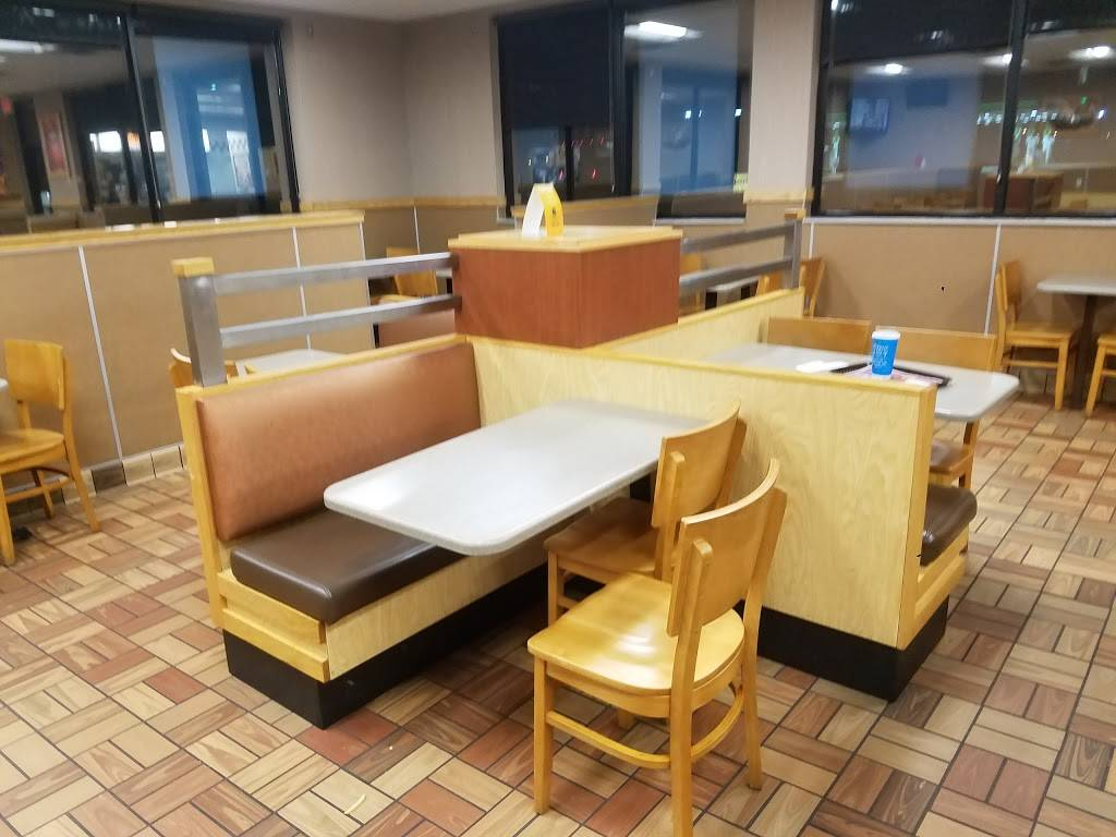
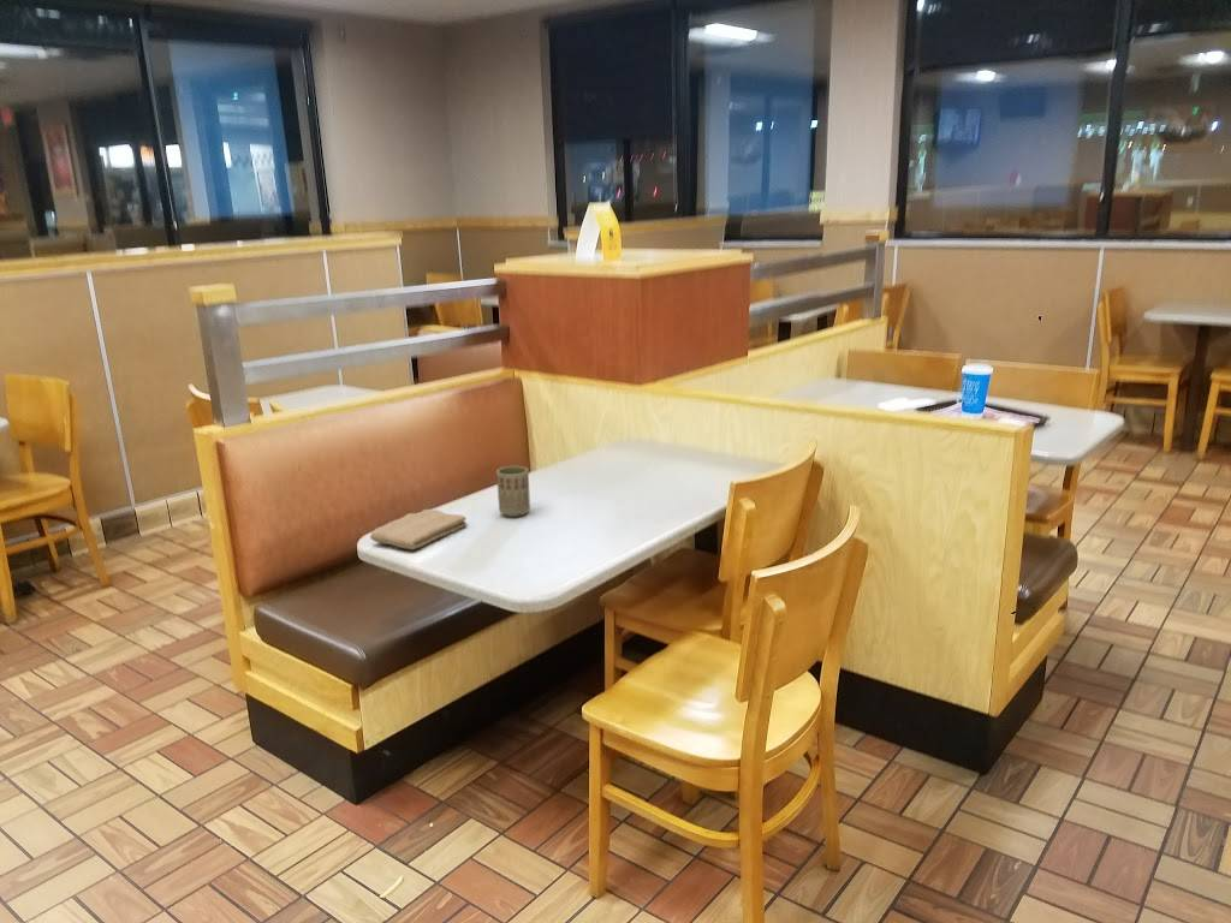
+ washcloth (420, 528)
+ cup (513, 492)
